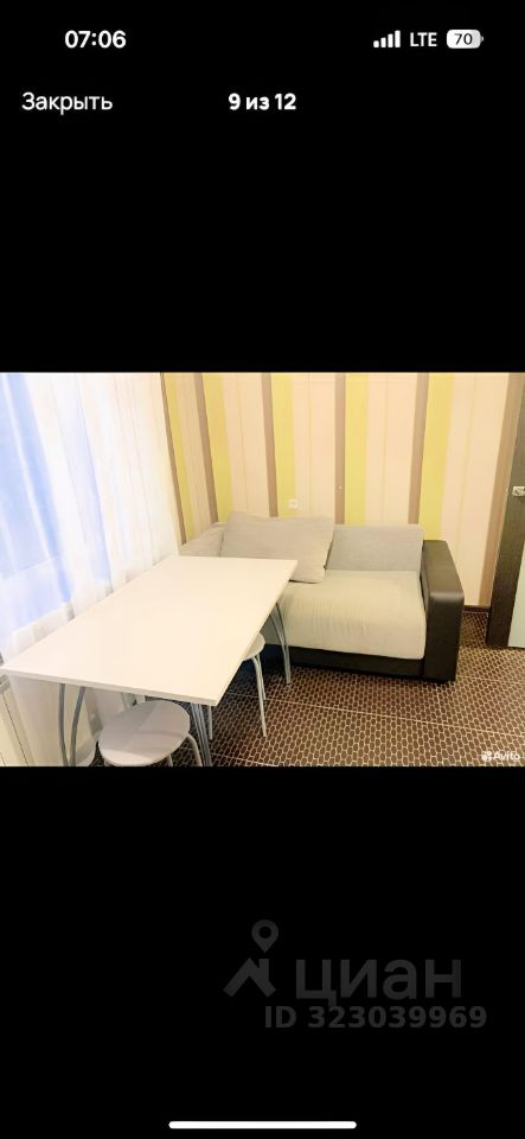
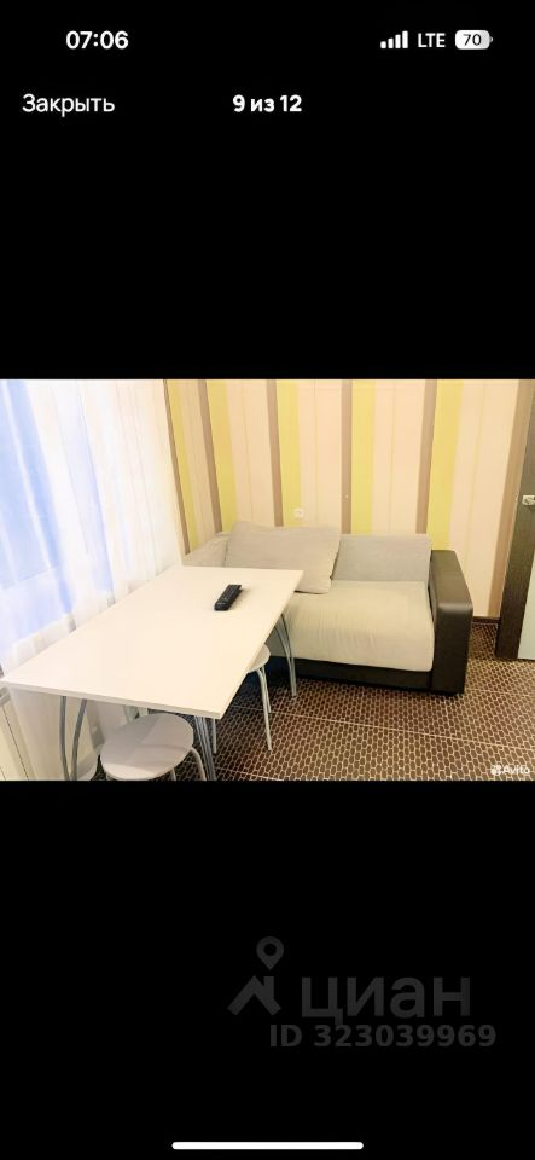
+ remote control (228, 596)
